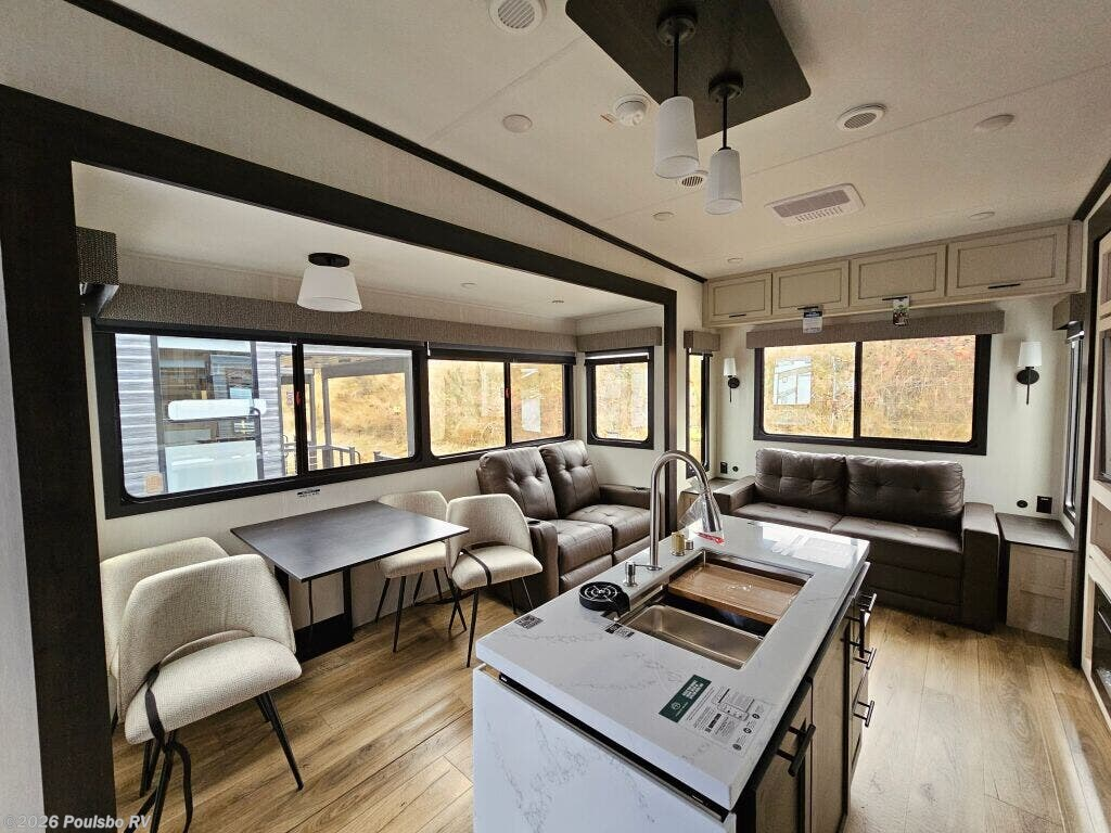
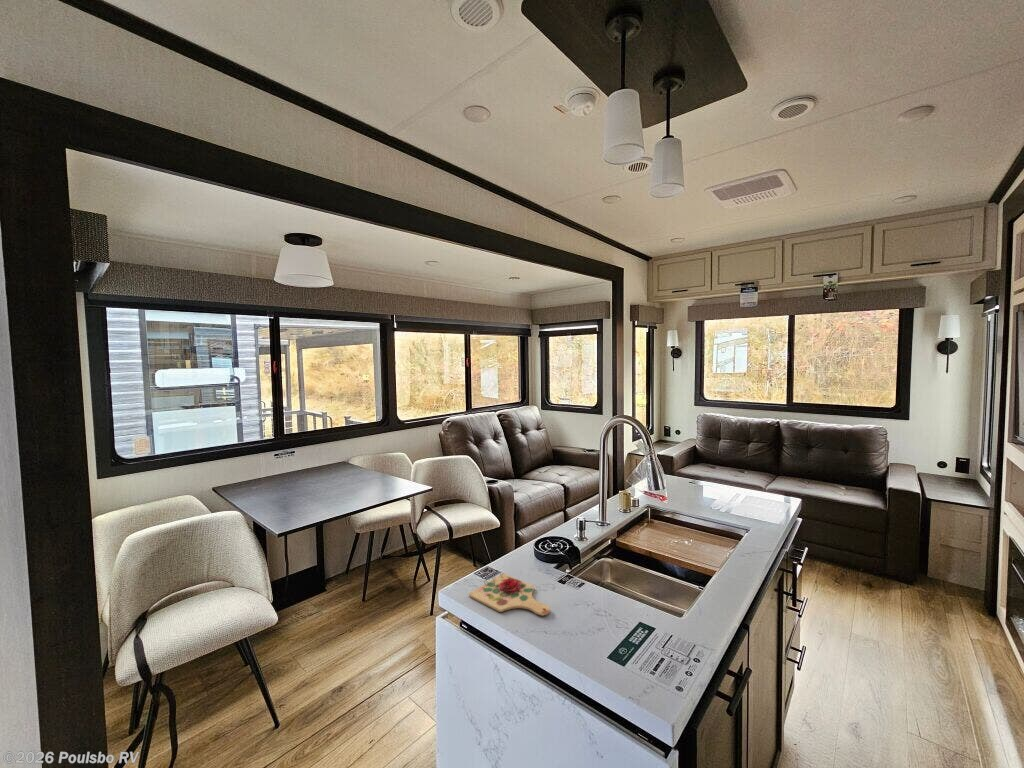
+ cutting board (515, 594)
